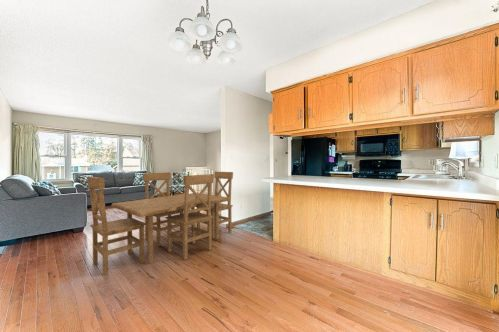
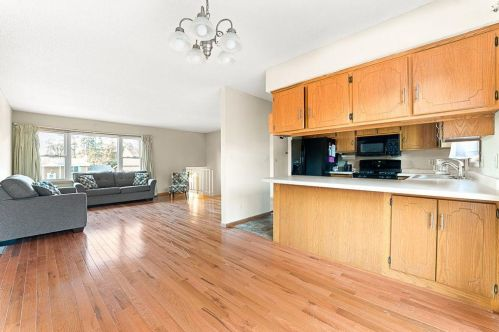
- dining set (174, 209)
